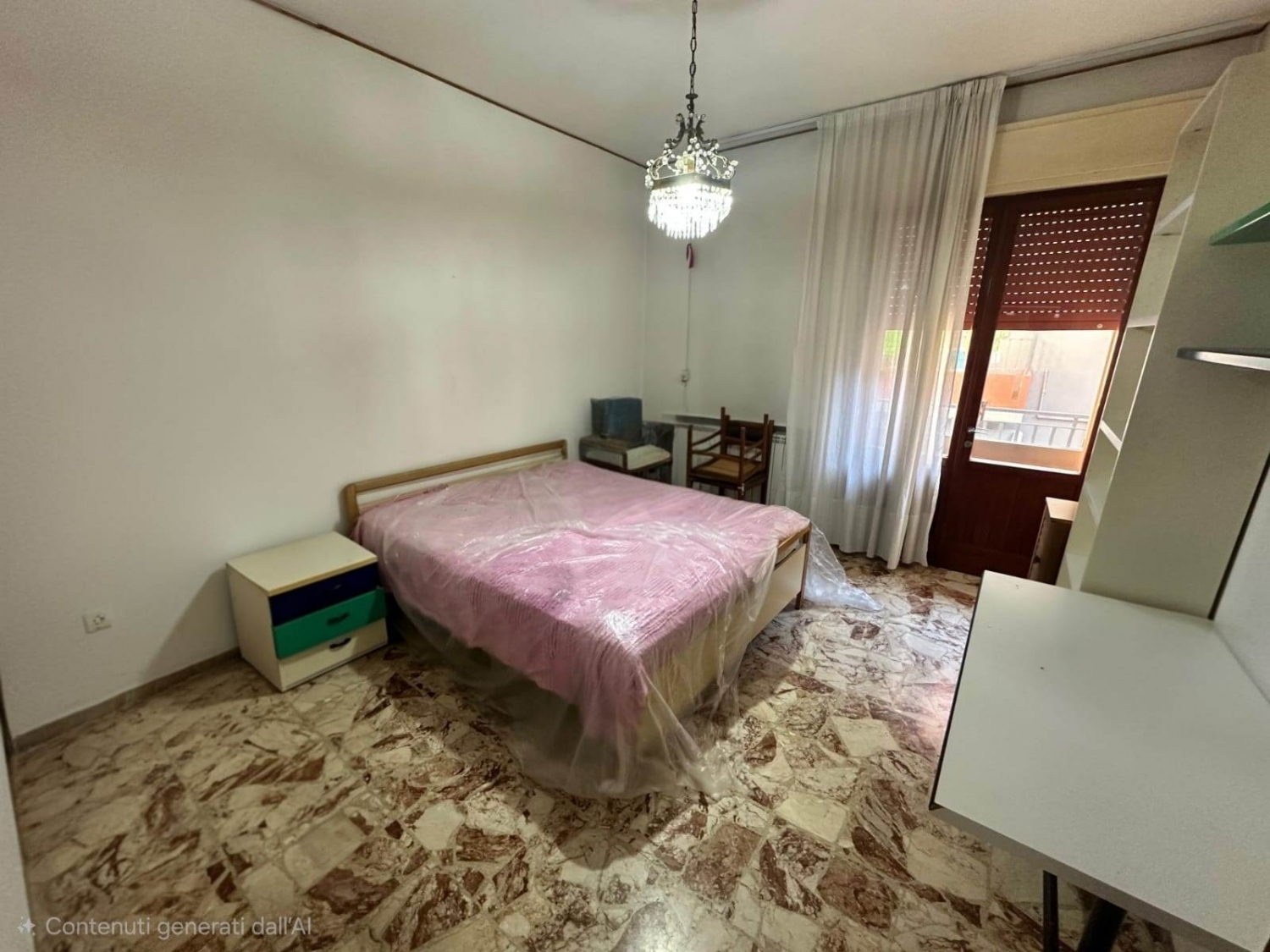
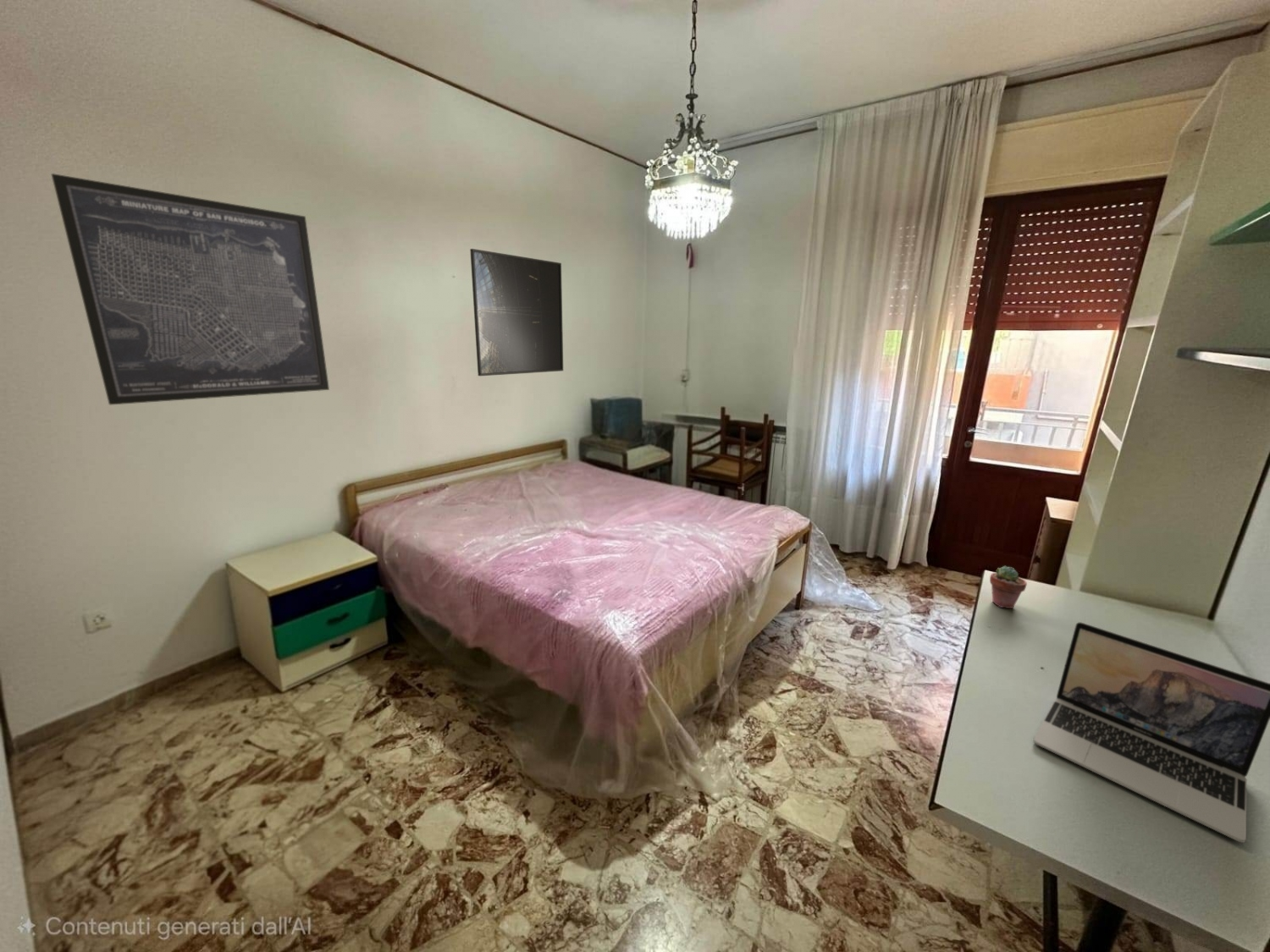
+ wall art (215, 301)
+ potted succulent (1007, 586)
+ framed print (522, 316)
+ laptop (1148, 717)
